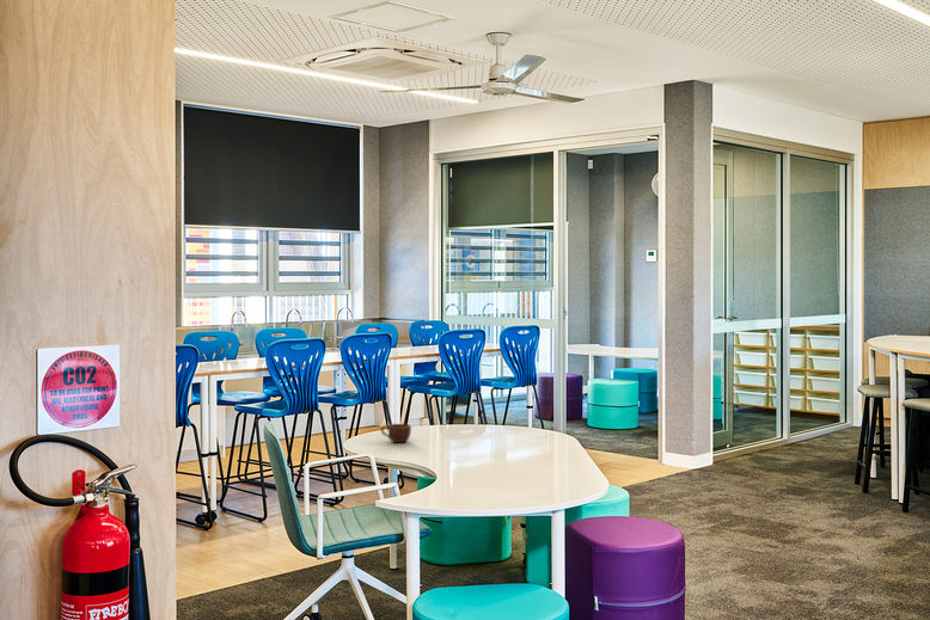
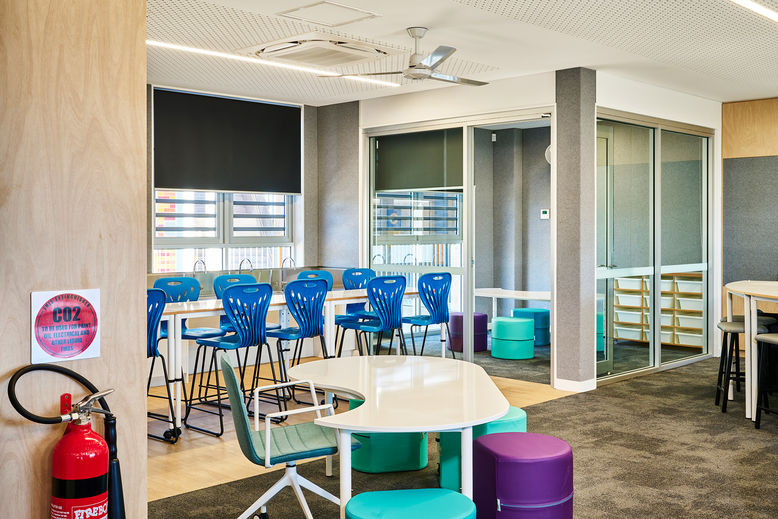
- mug (397, 432)
